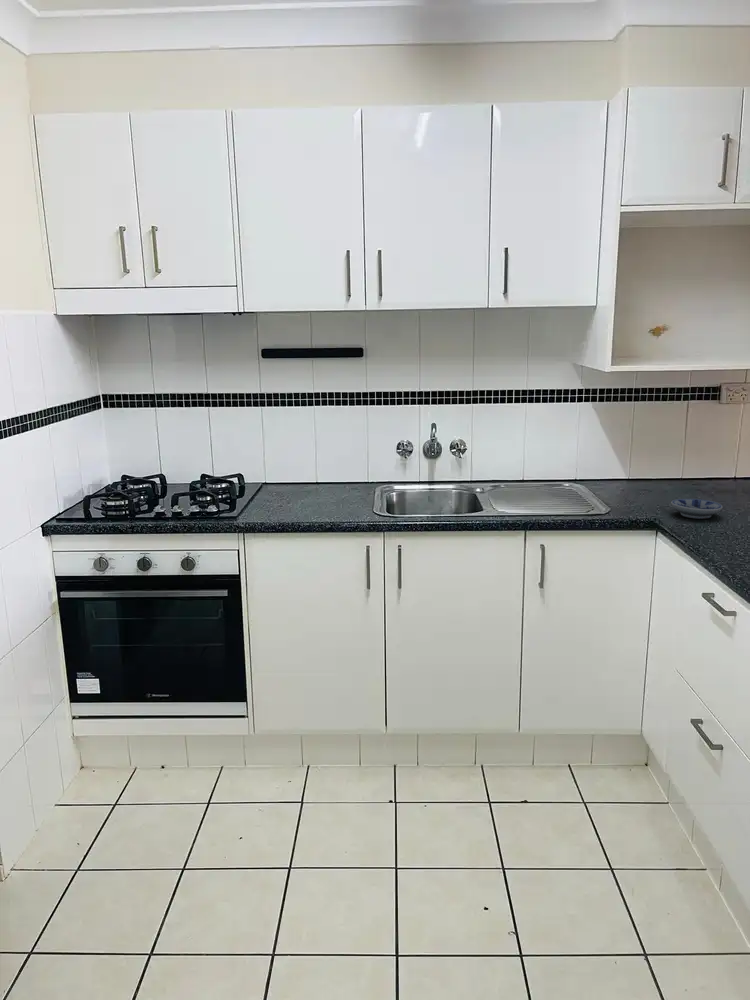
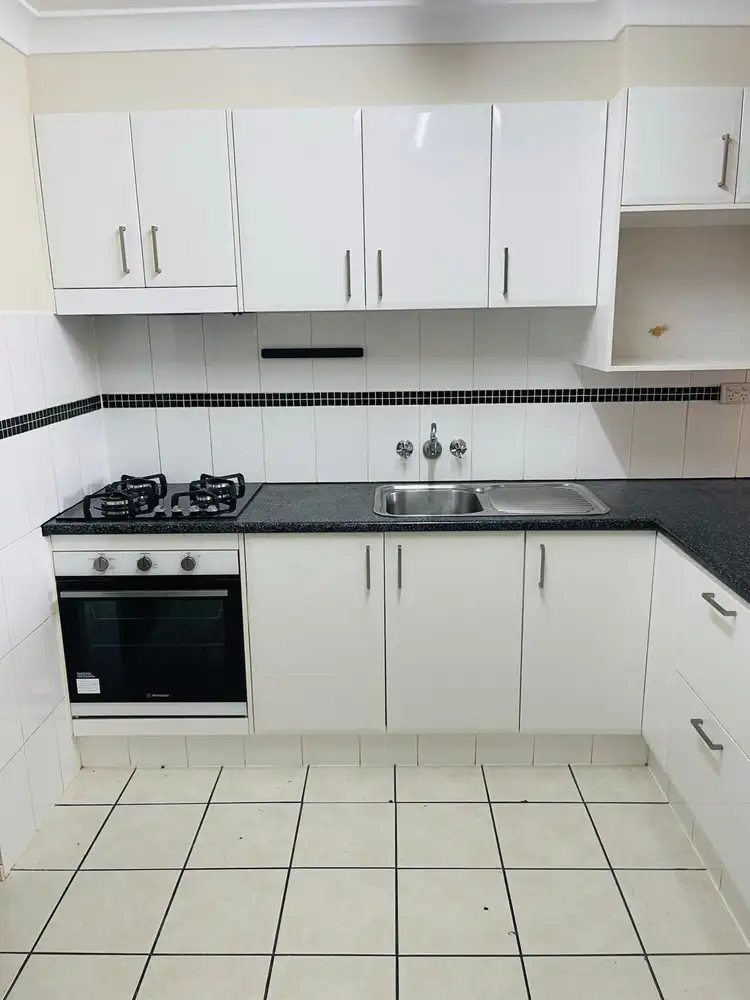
- bowl (696, 509)
